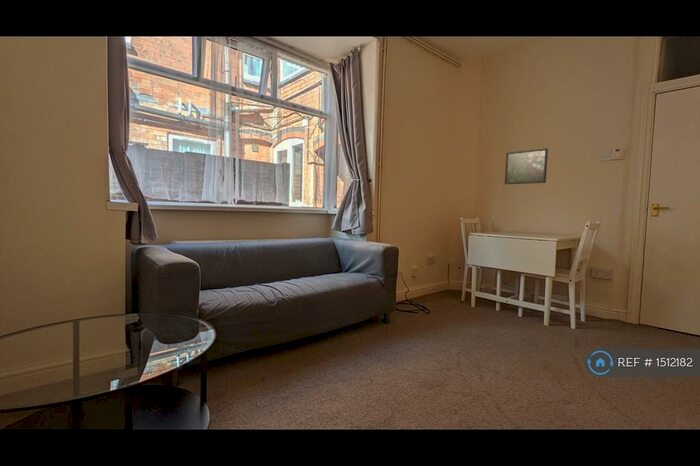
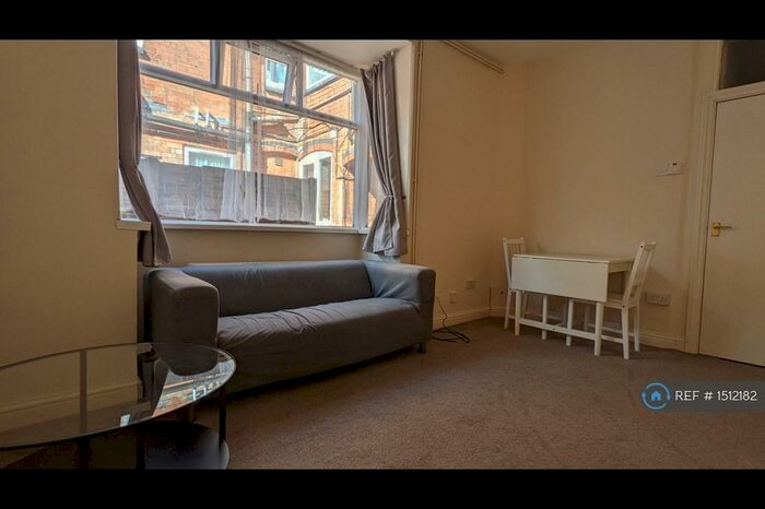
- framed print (525, 167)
